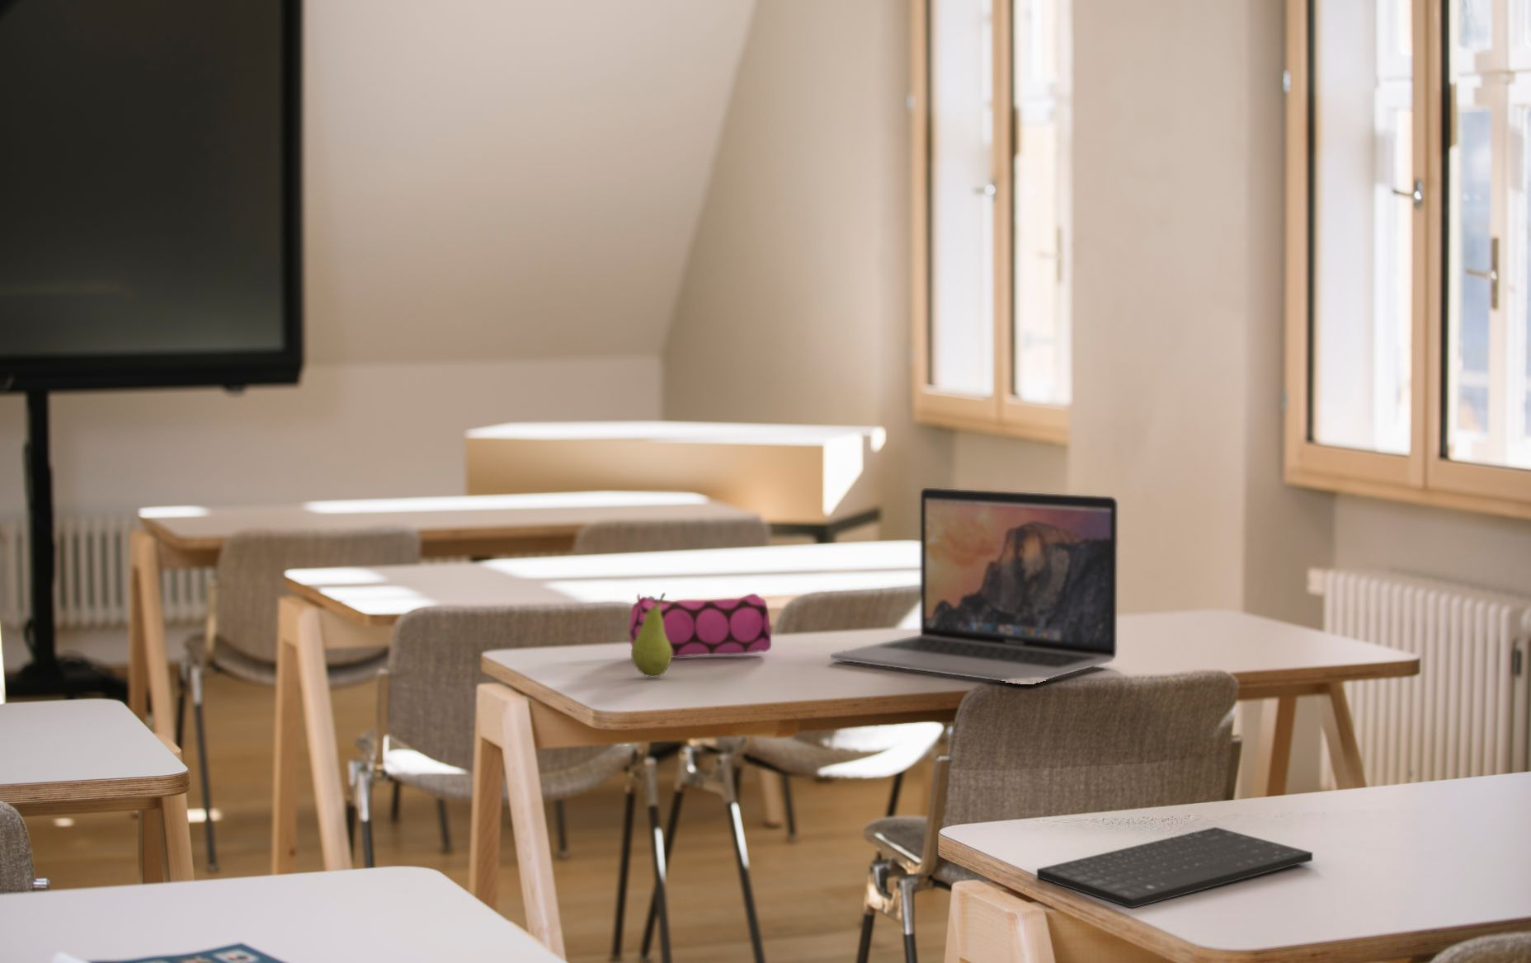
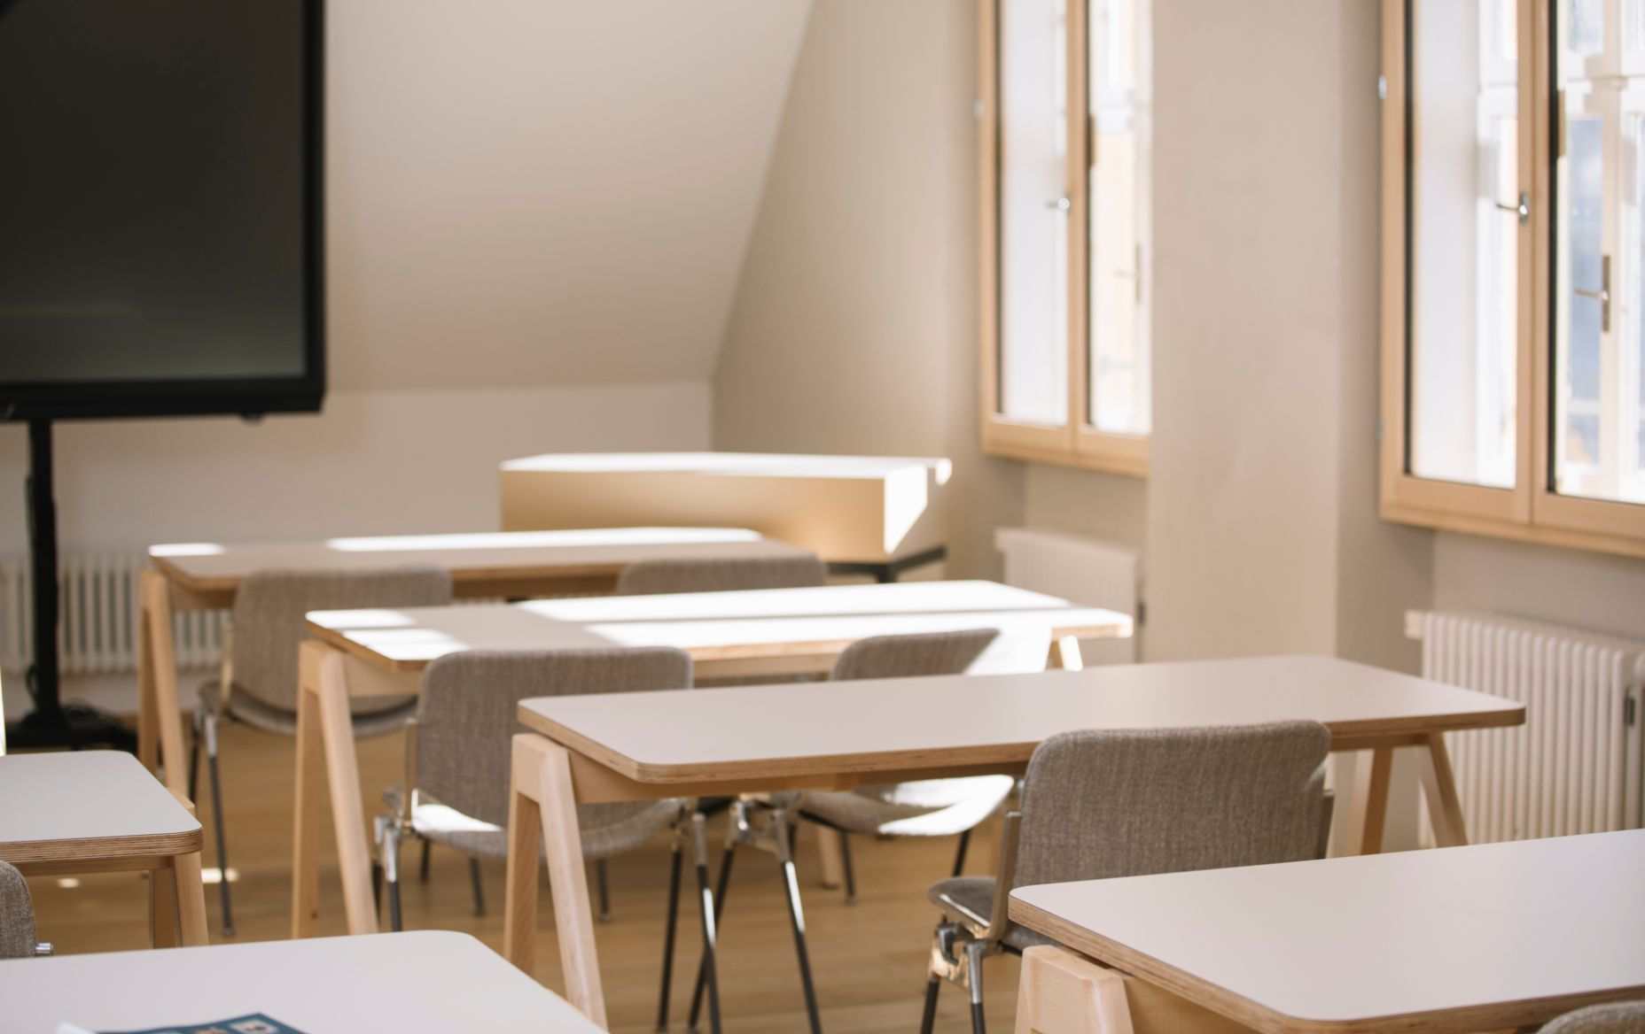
- keyboard (1176, 864)
- laptop (972, 579)
- fruit (651, 635)
- pencil case (701, 624)
